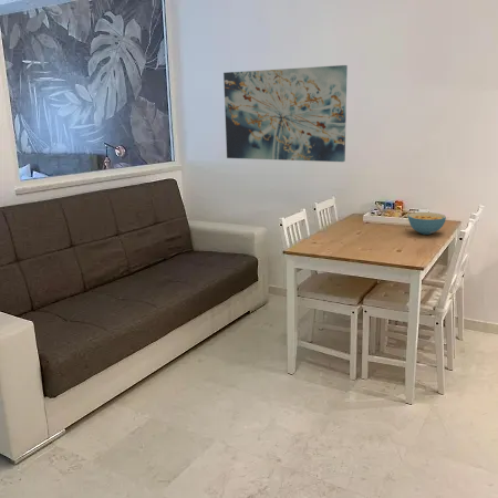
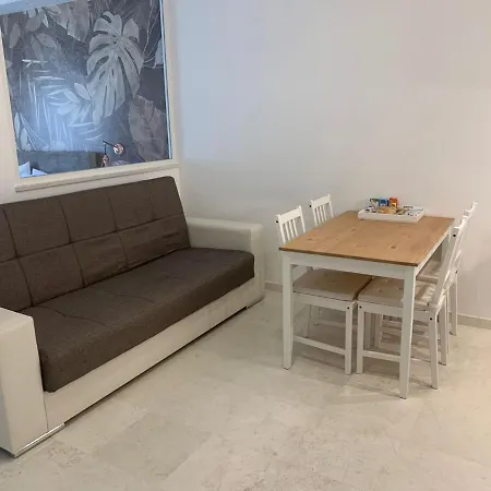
- cereal bowl (426, 224)
- wall art (282, 115)
